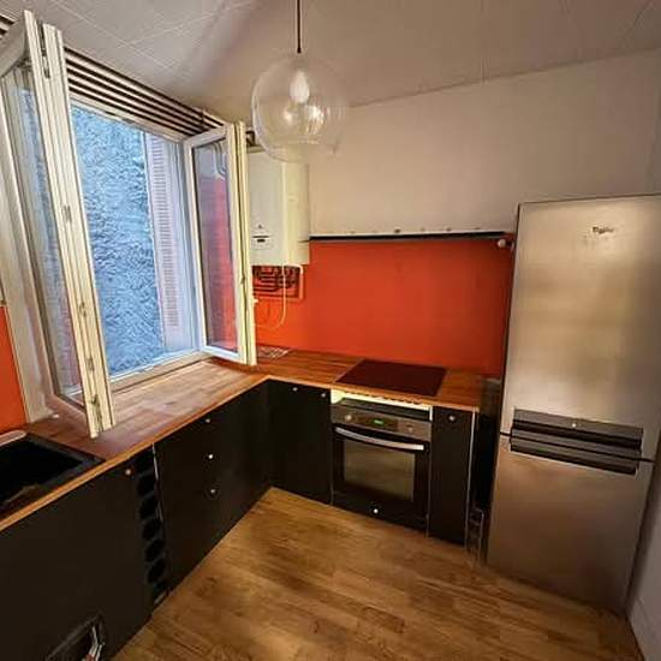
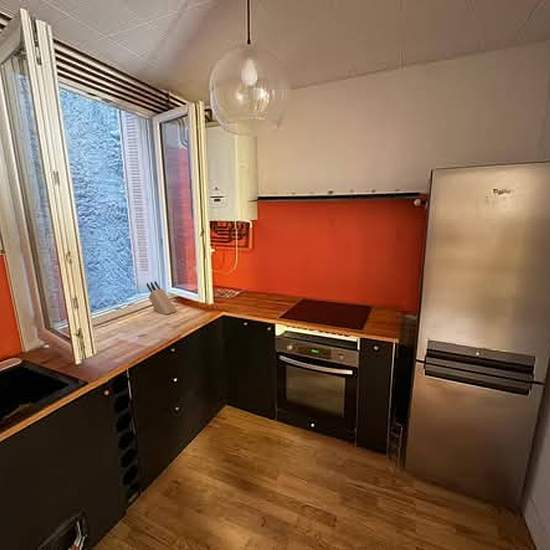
+ knife block (160, 296)
